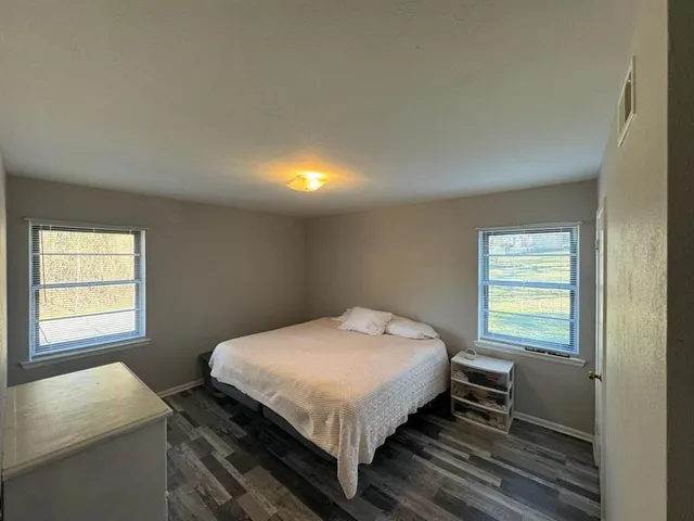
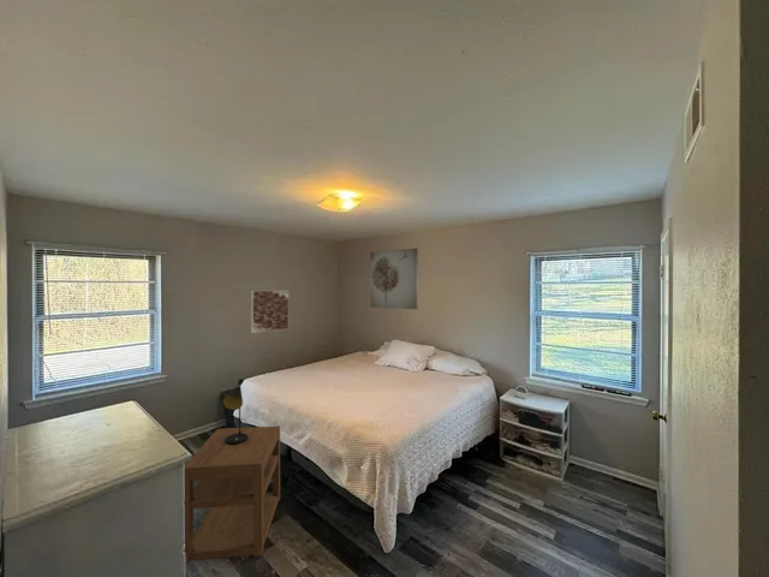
+ table lamp (237, 409)
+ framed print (270, 310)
+ wall art (393, 279)
+ nightstand (237, 484)
